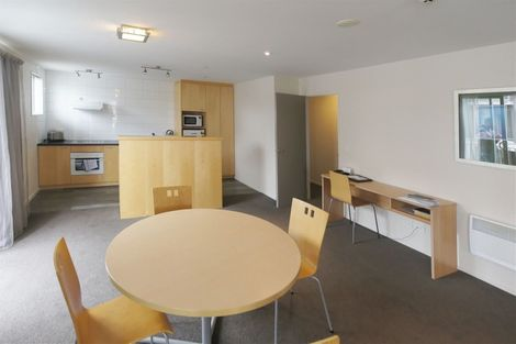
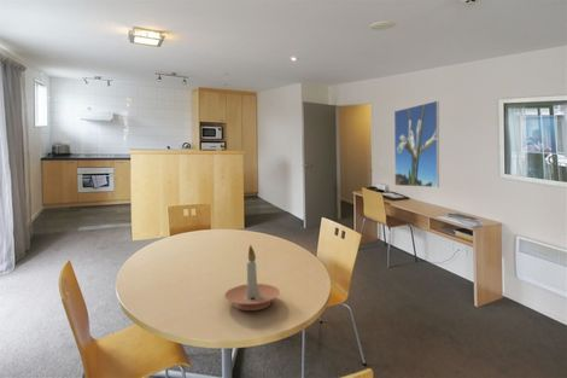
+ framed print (415, 146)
+ candle holder (251, 273)
